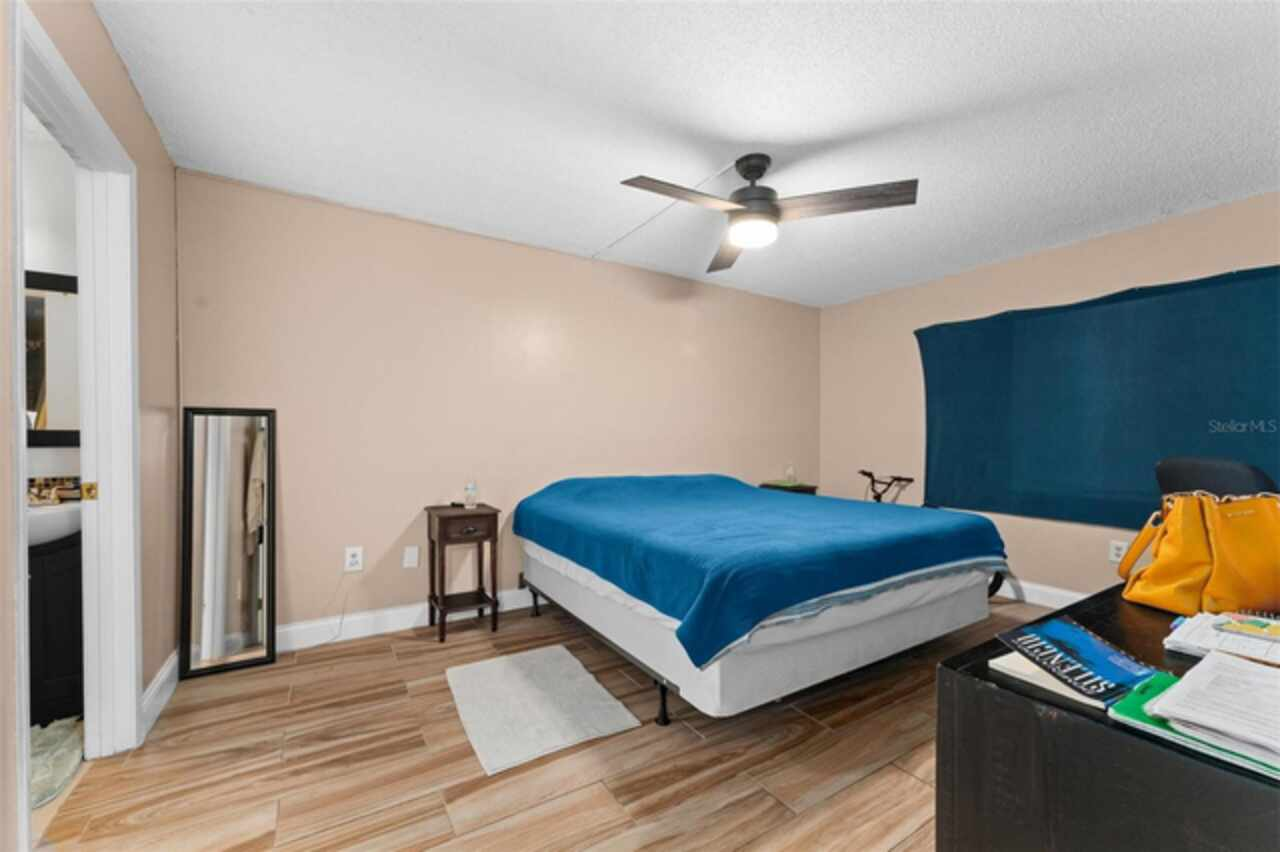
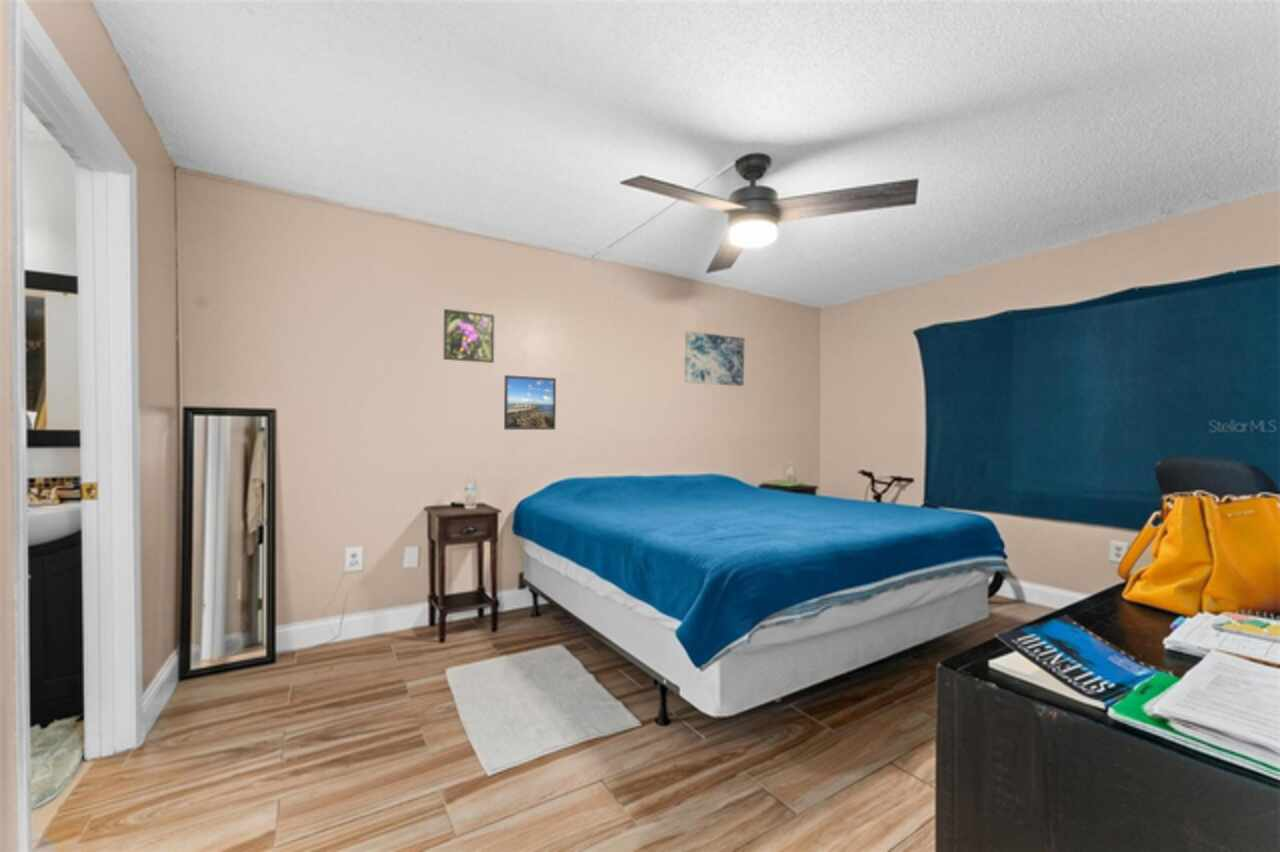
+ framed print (530, 403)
+ wall art (715, 359)
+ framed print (469, 336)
